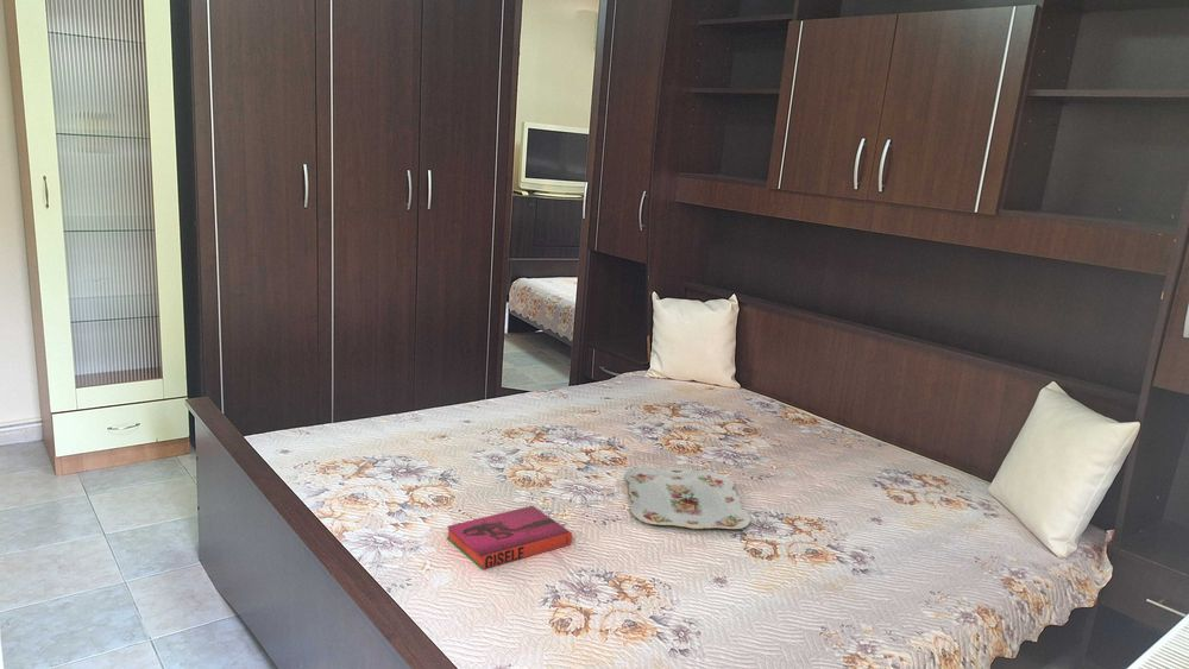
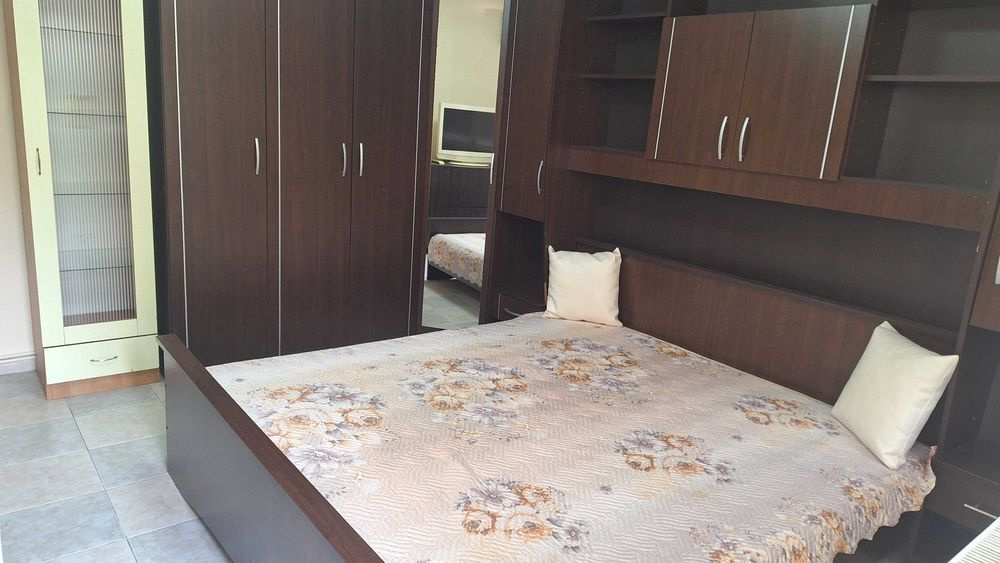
- hardback book (509, 535)
- serving tray (684, 497)
